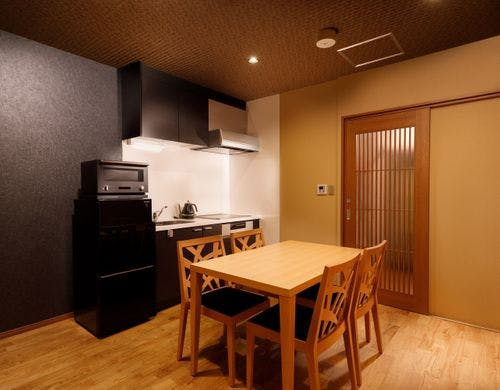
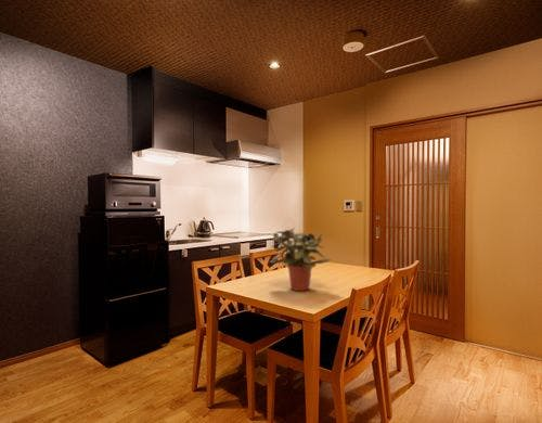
+ potted plant (300, 258)
